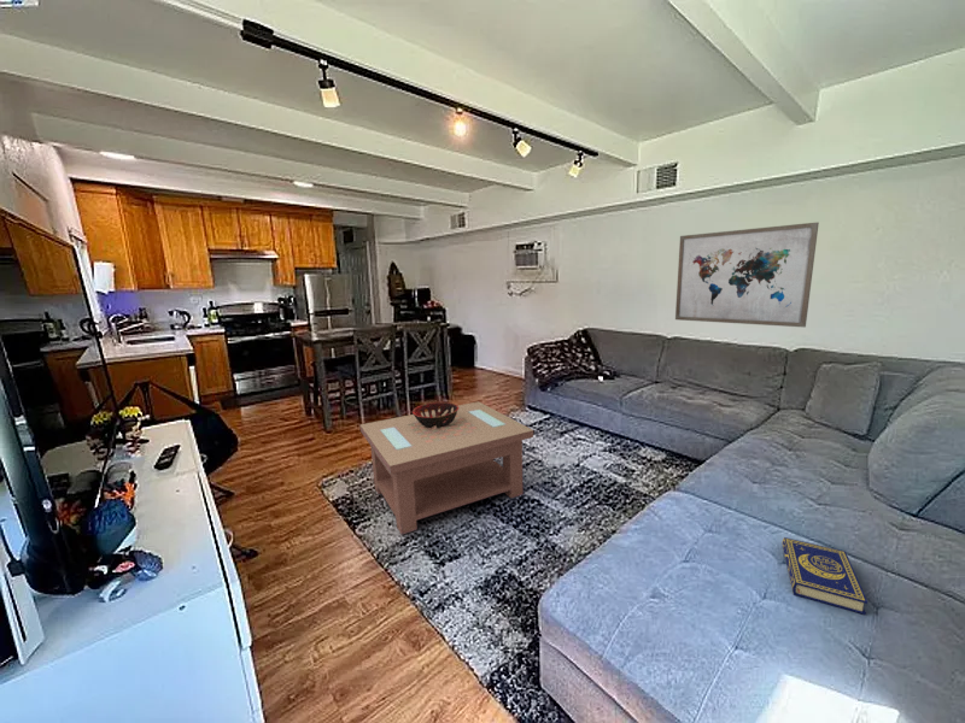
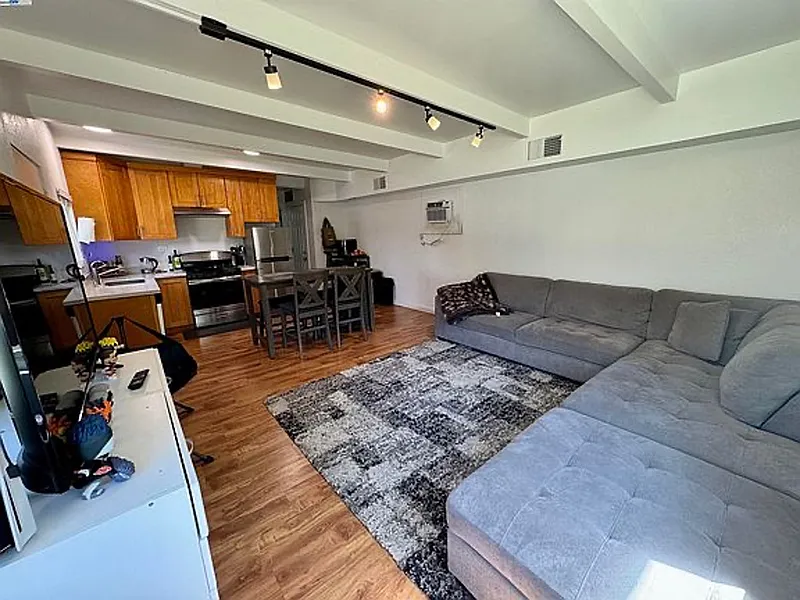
- coffee table (444, 459)
- wall art (737, 277)
- decorative bowl (435, 415)
- book (819, 572)
